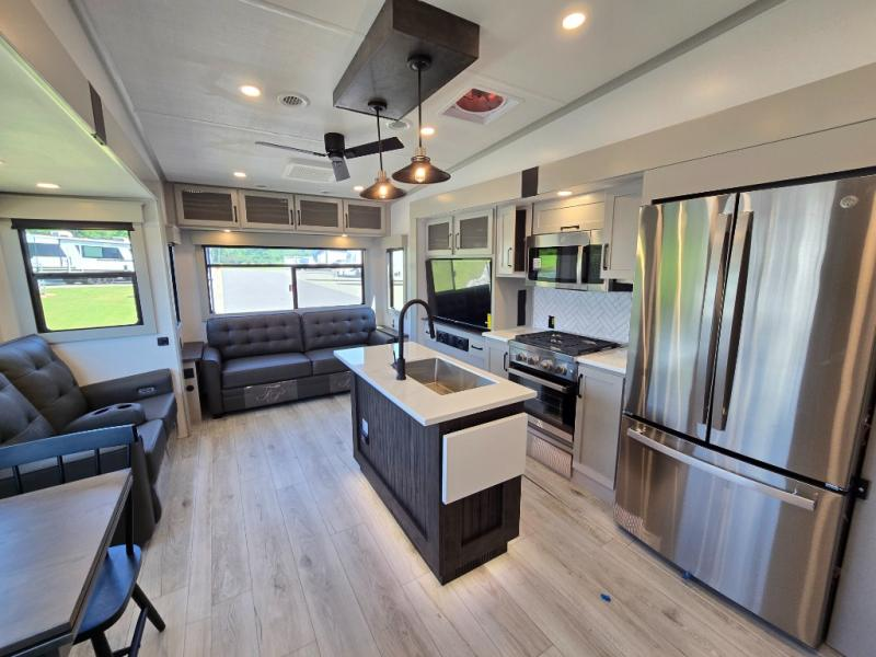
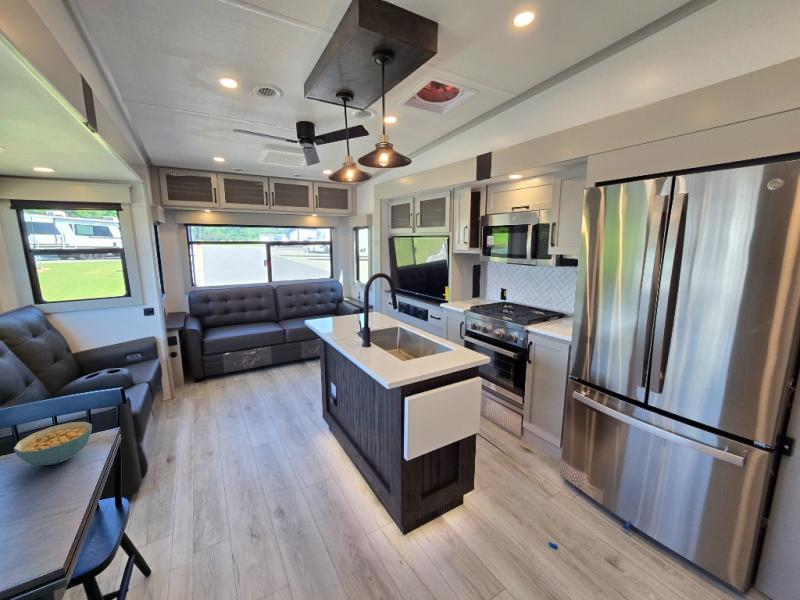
+ cereal bowl (57, 447)
